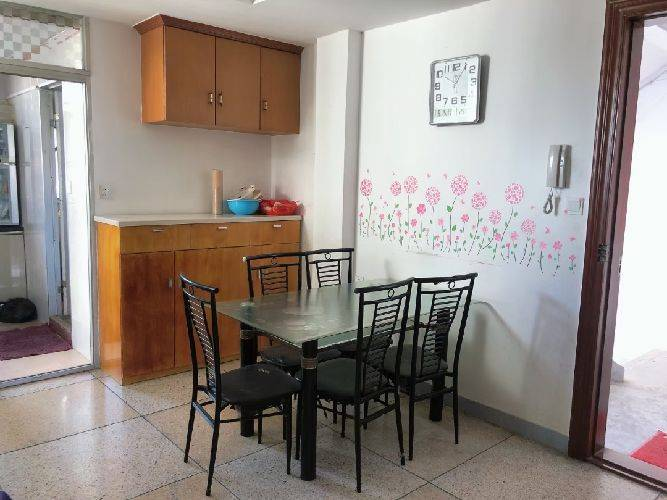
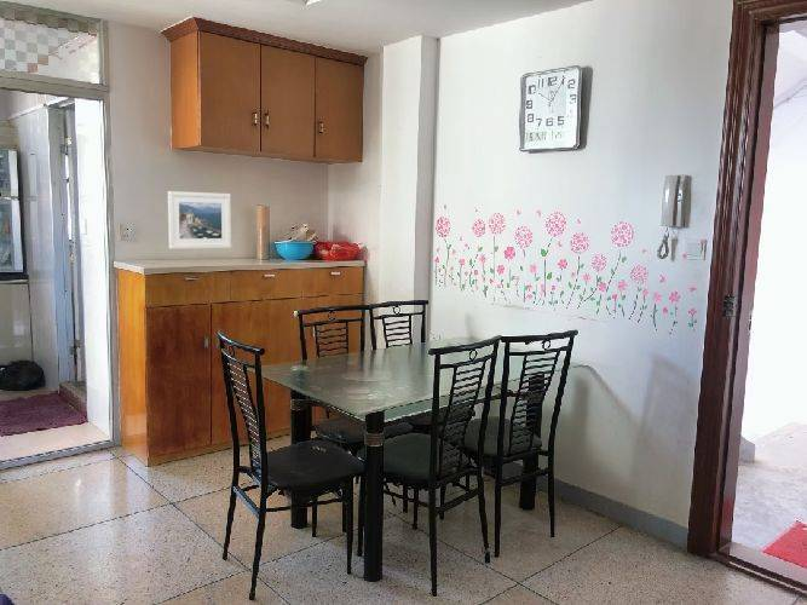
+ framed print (200, 220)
